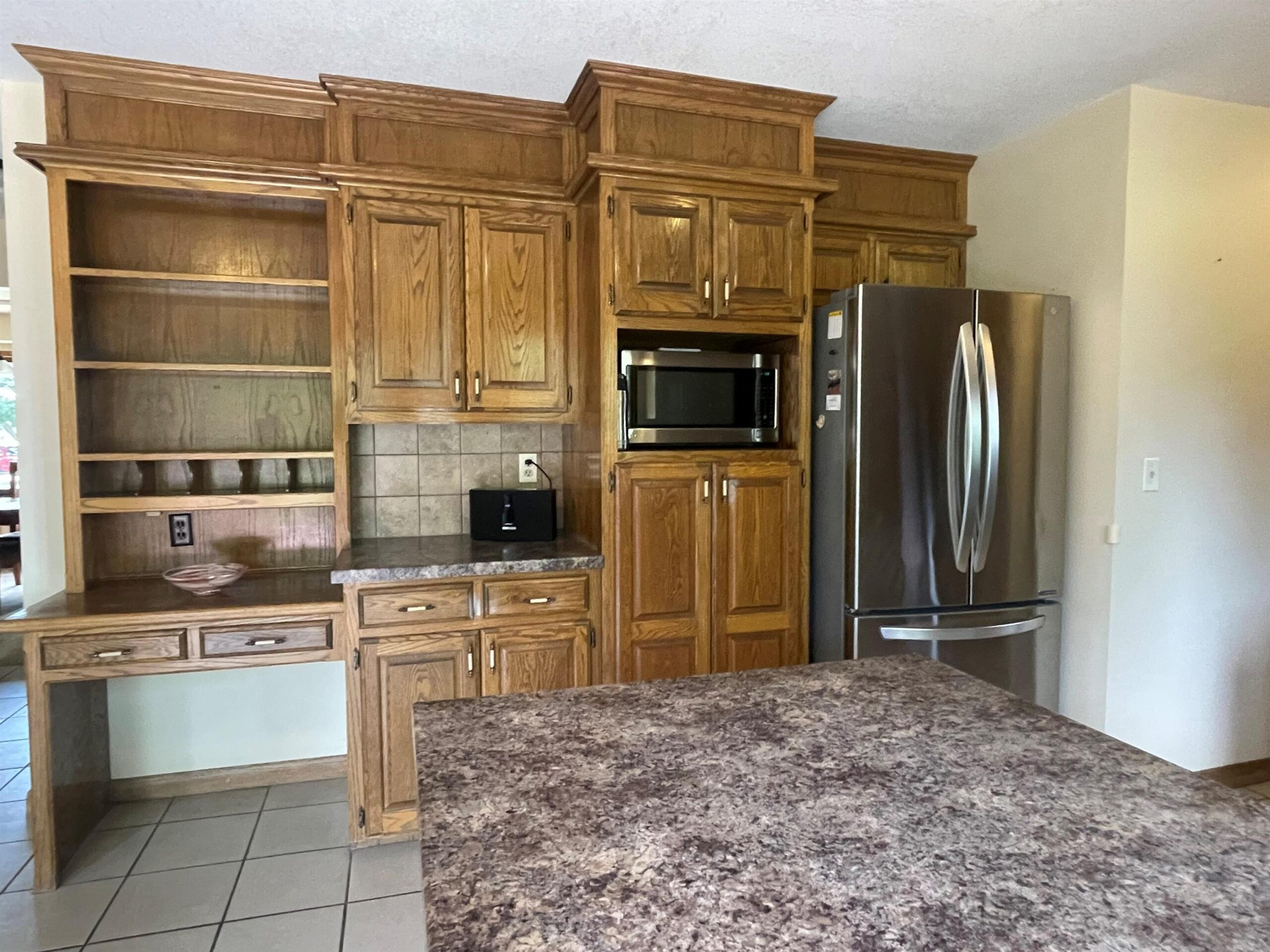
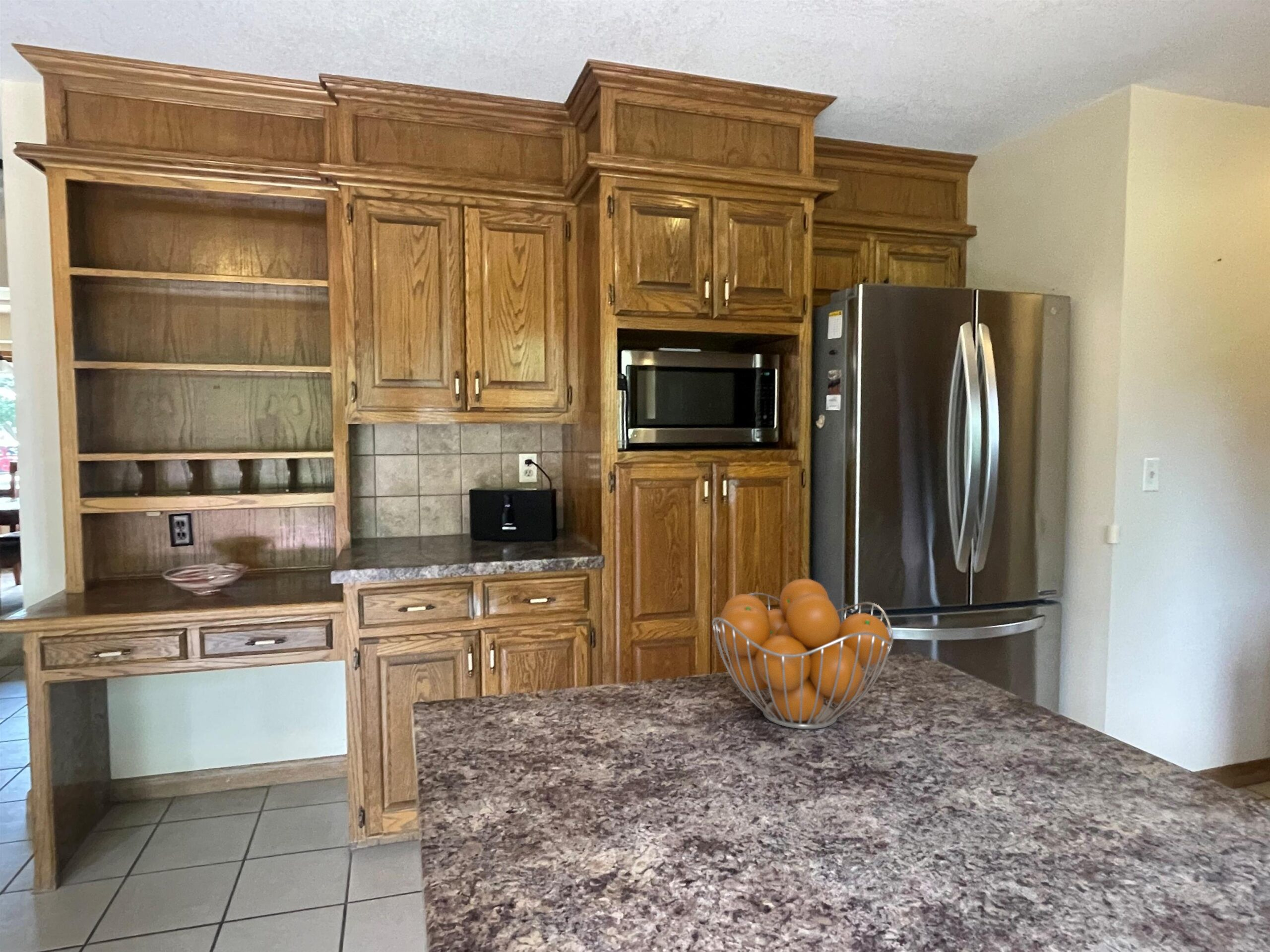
+ fruit basket (800, 650)
